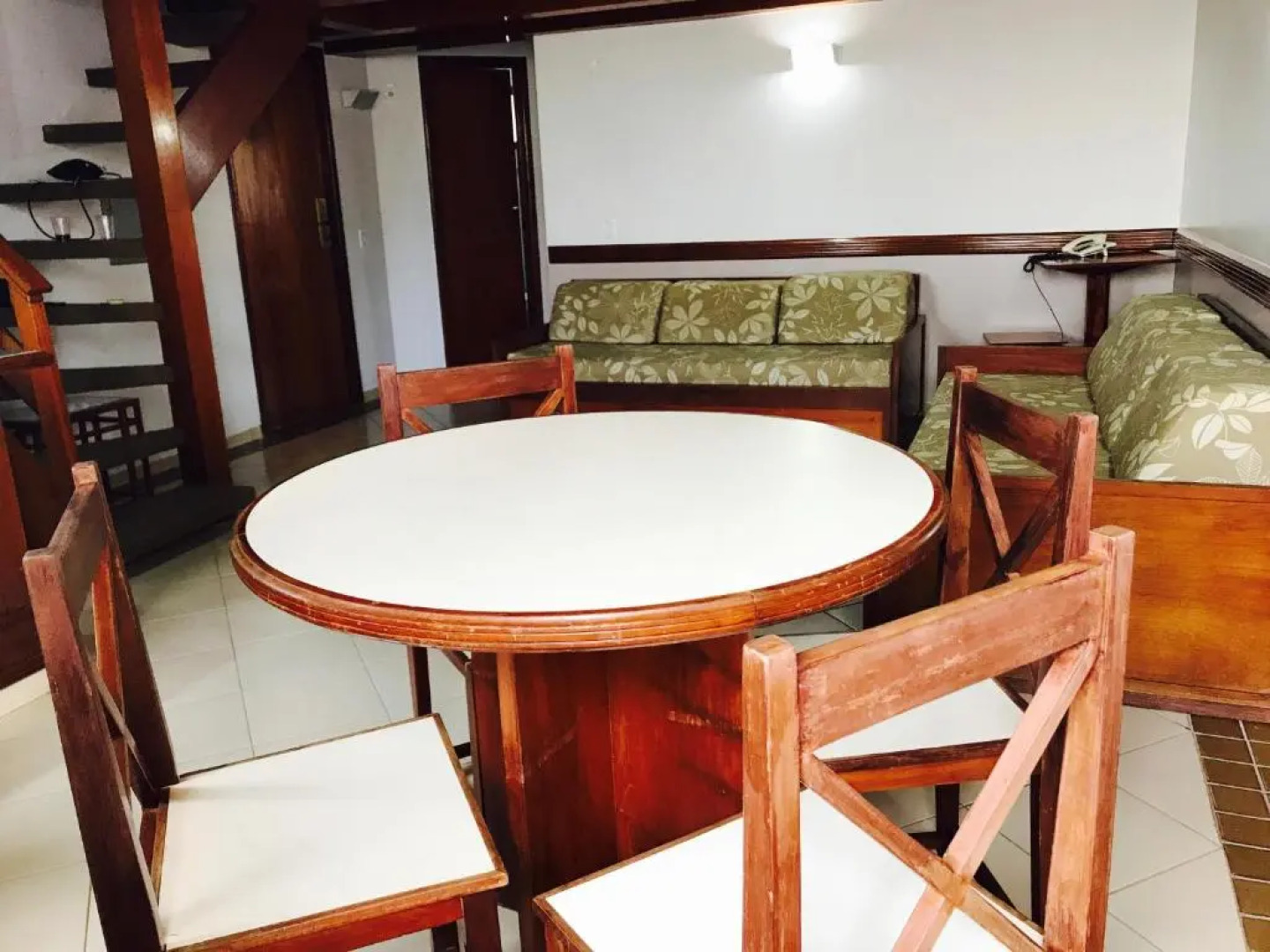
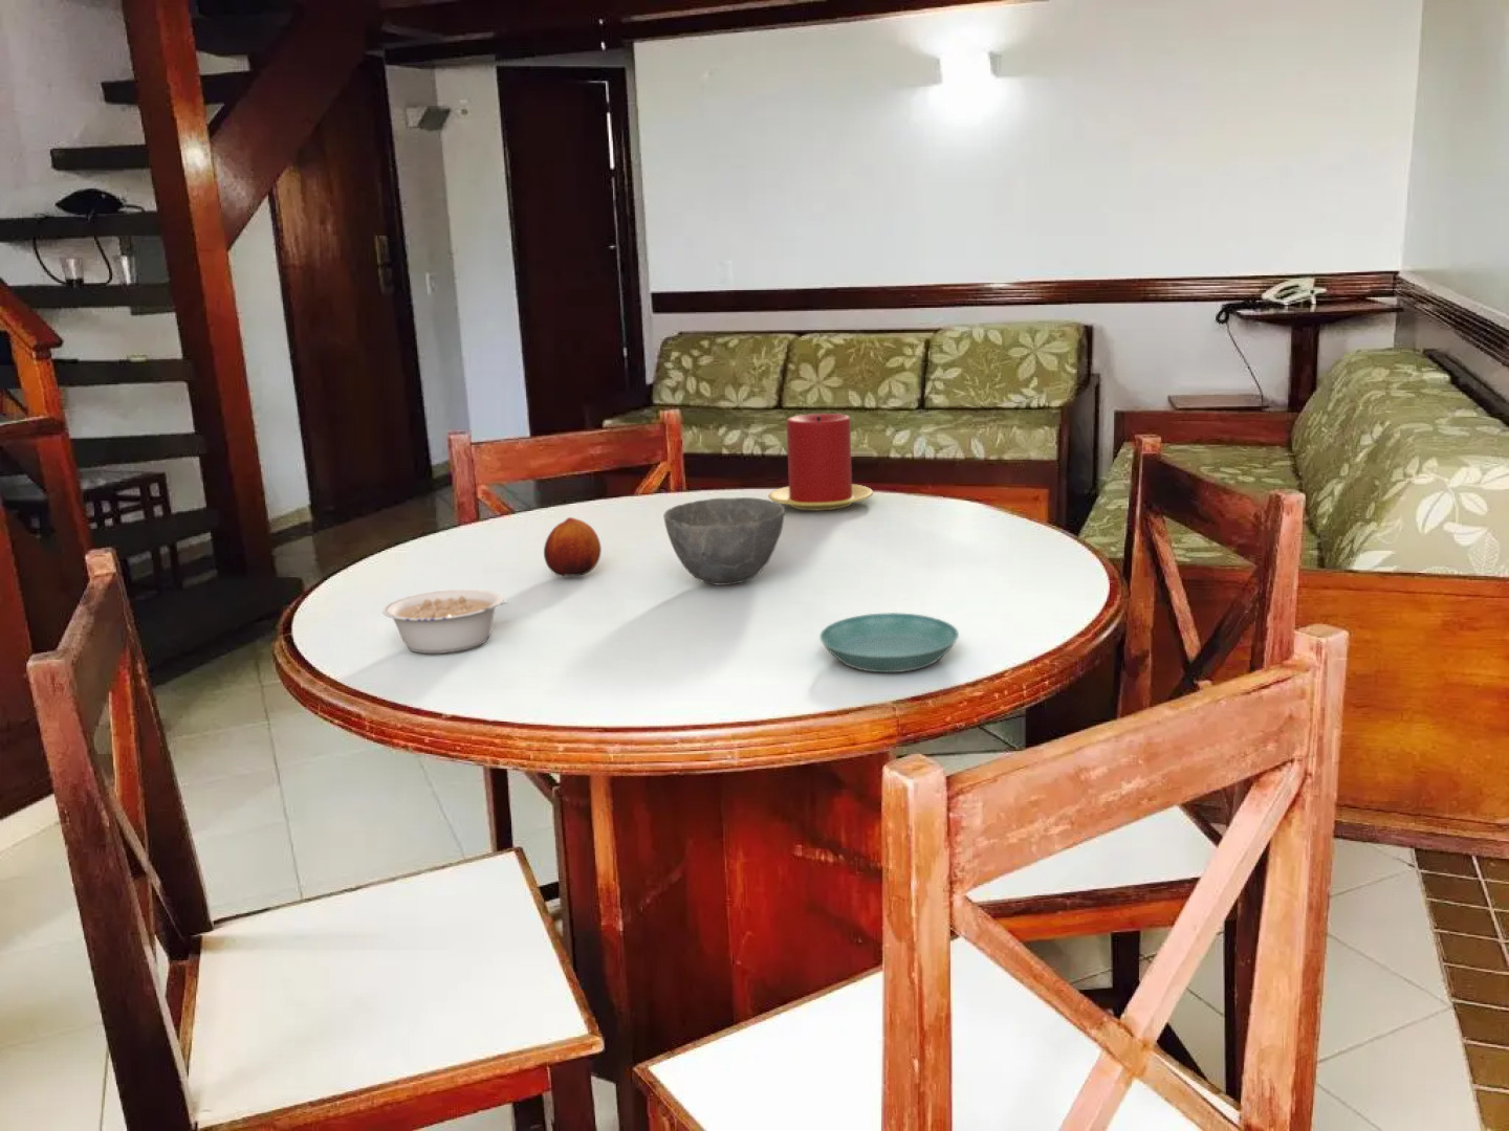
+ fruit (573, 546)
+ saucer (889, 644)
+ candle (820, 460)
+ legume (449, 618)
+ bowl (725, 545)
